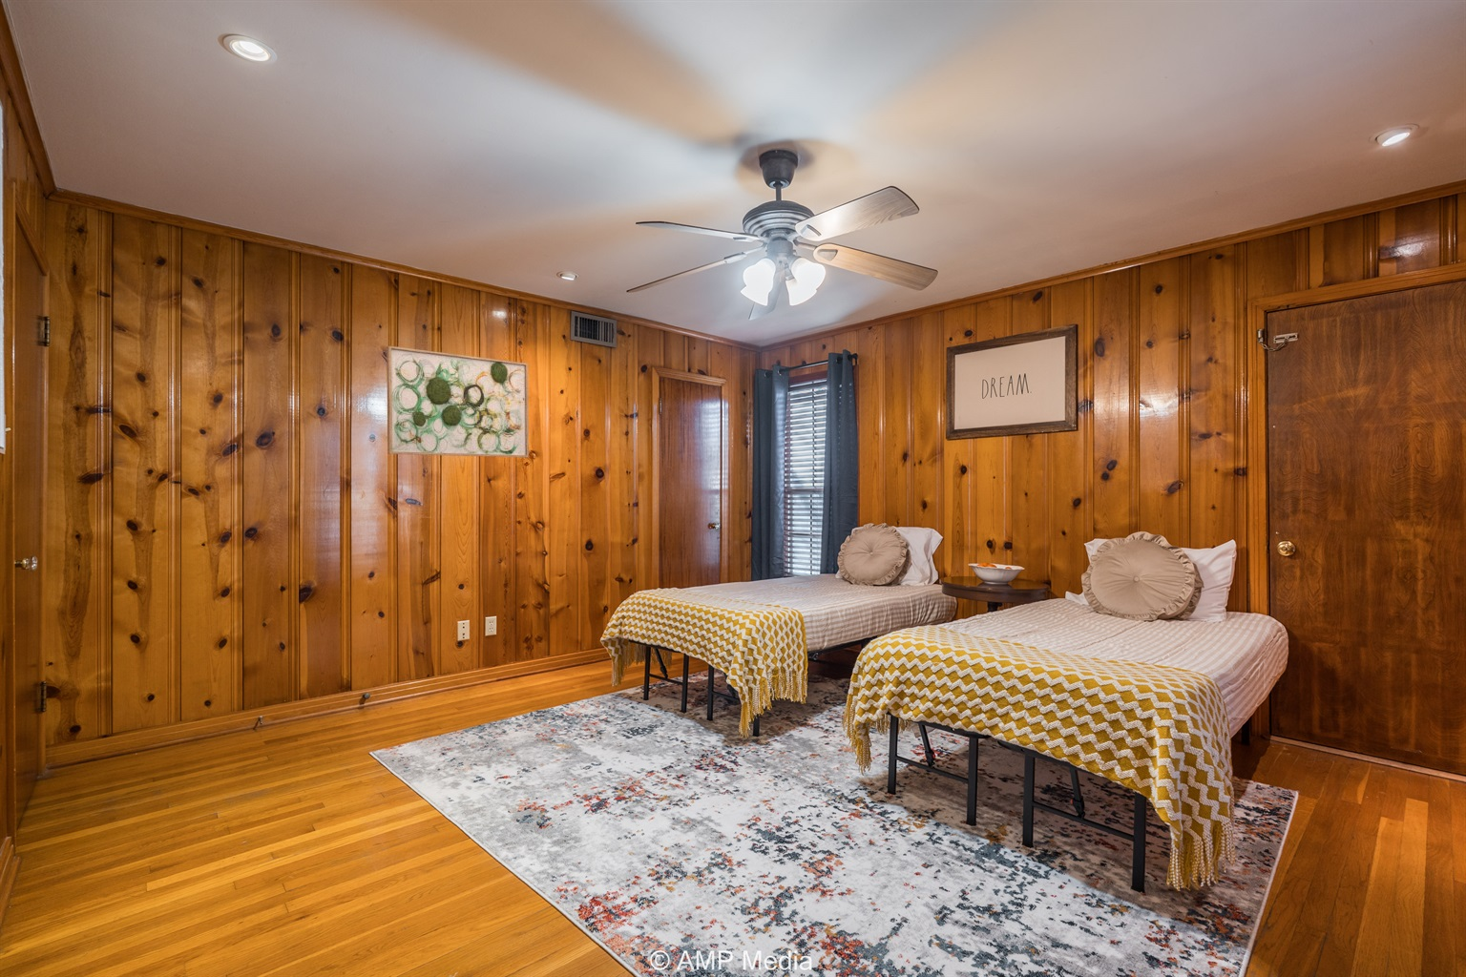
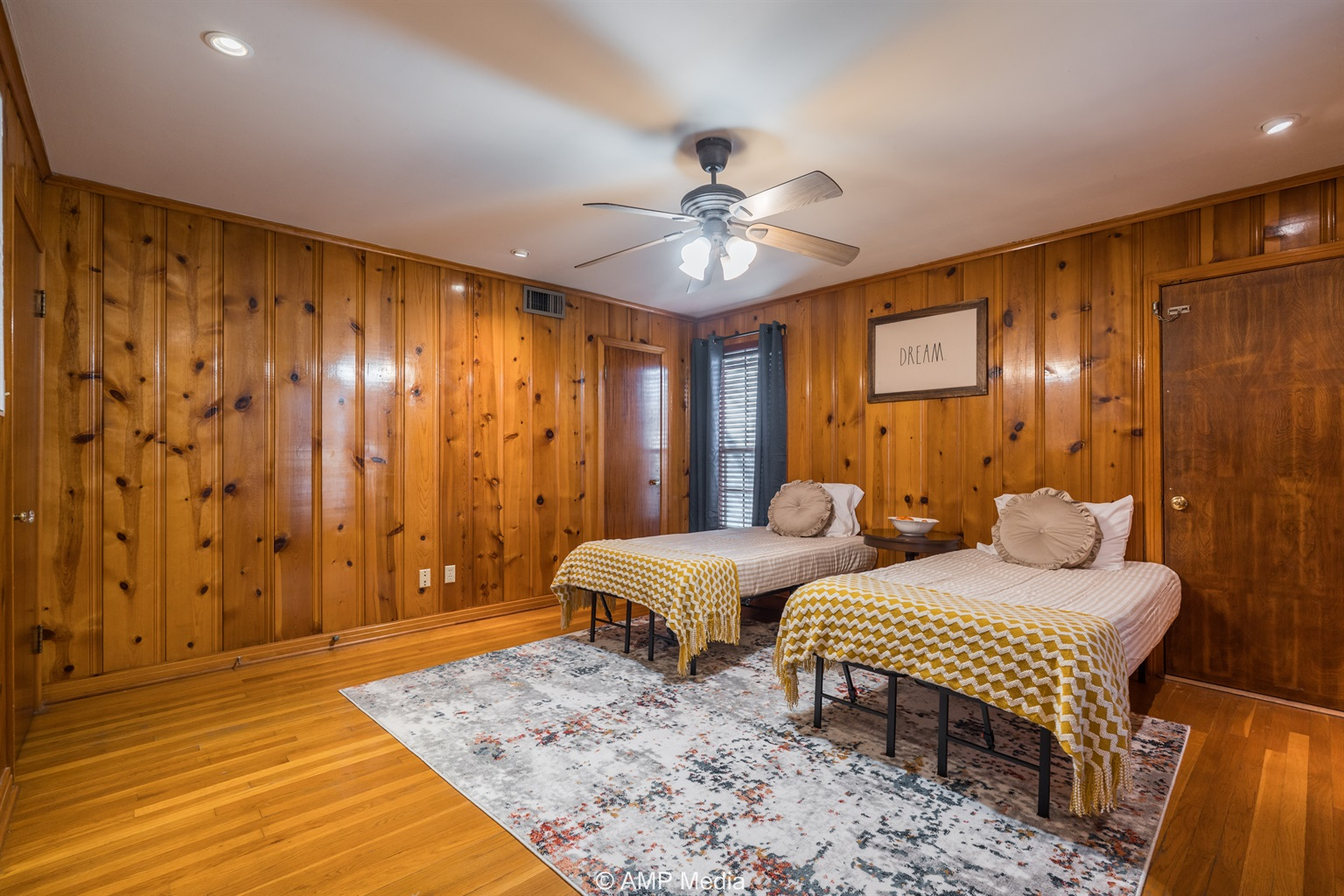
- wall art (462, 406)
